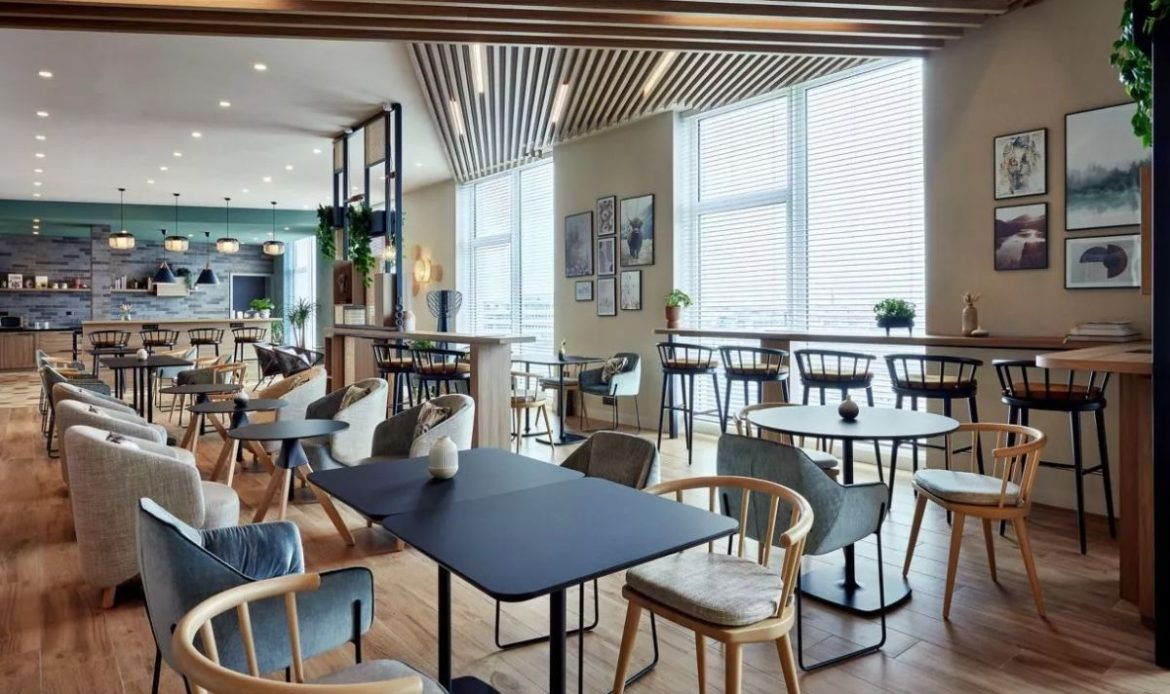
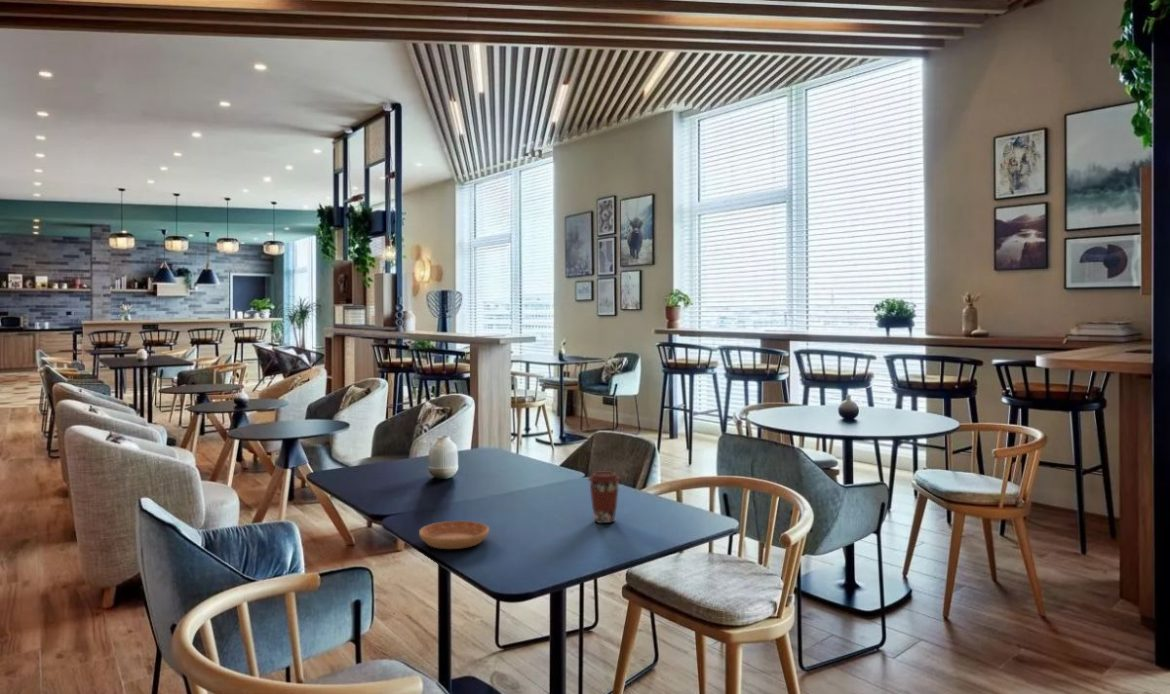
+ saucer (454, 535)
+ coffee cup (604, 497)
